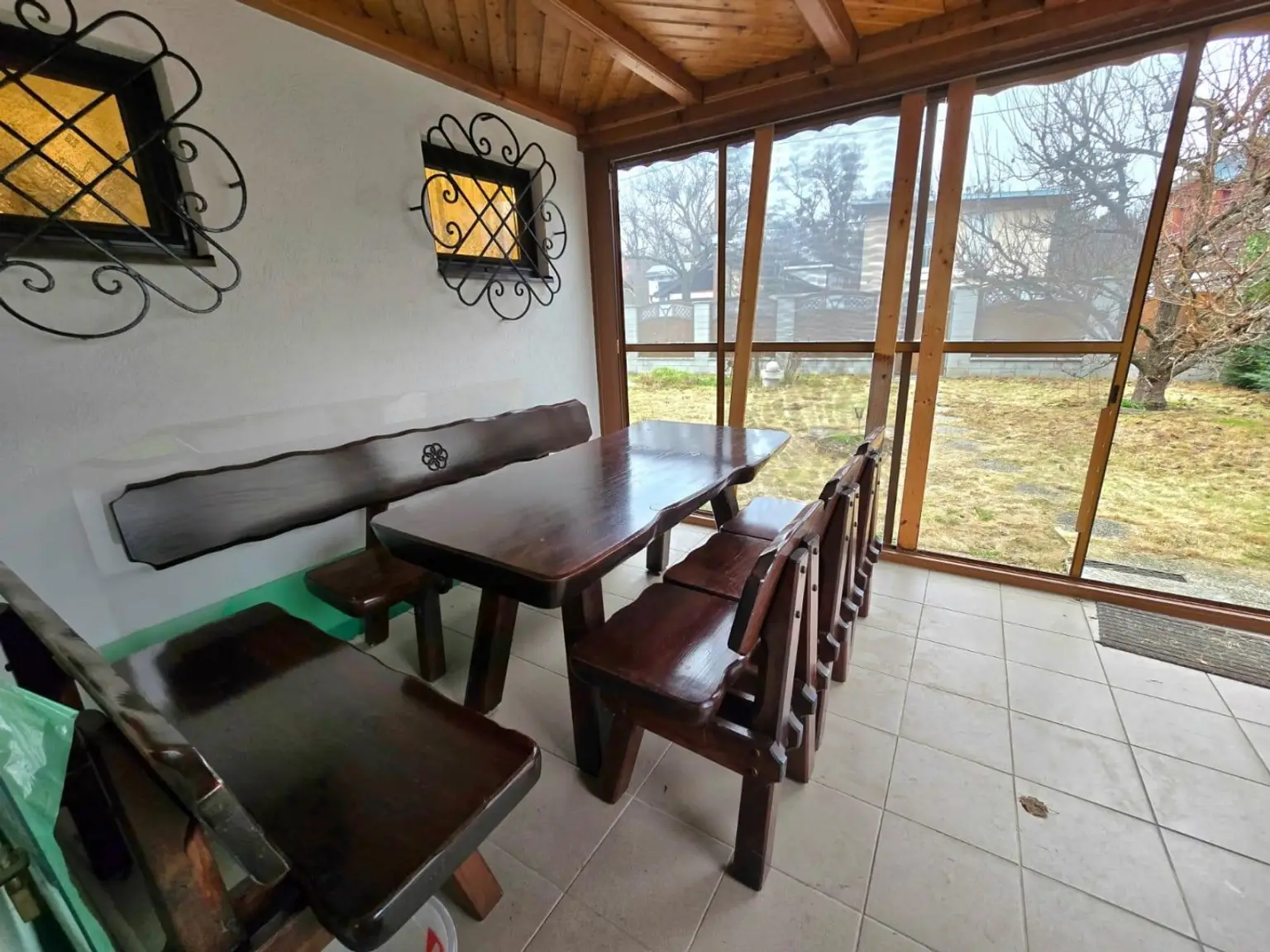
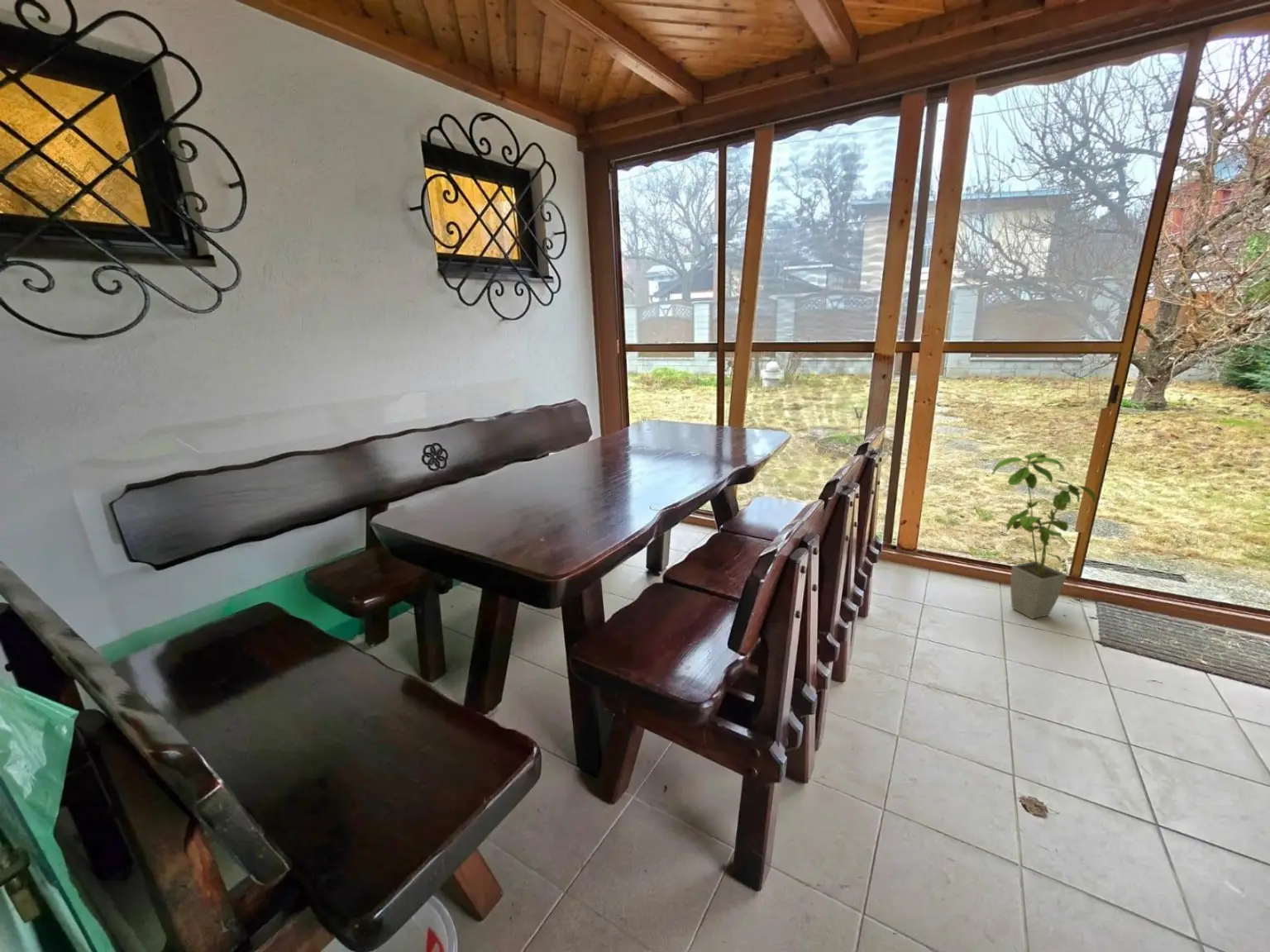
+ house plant (1032, 538)
